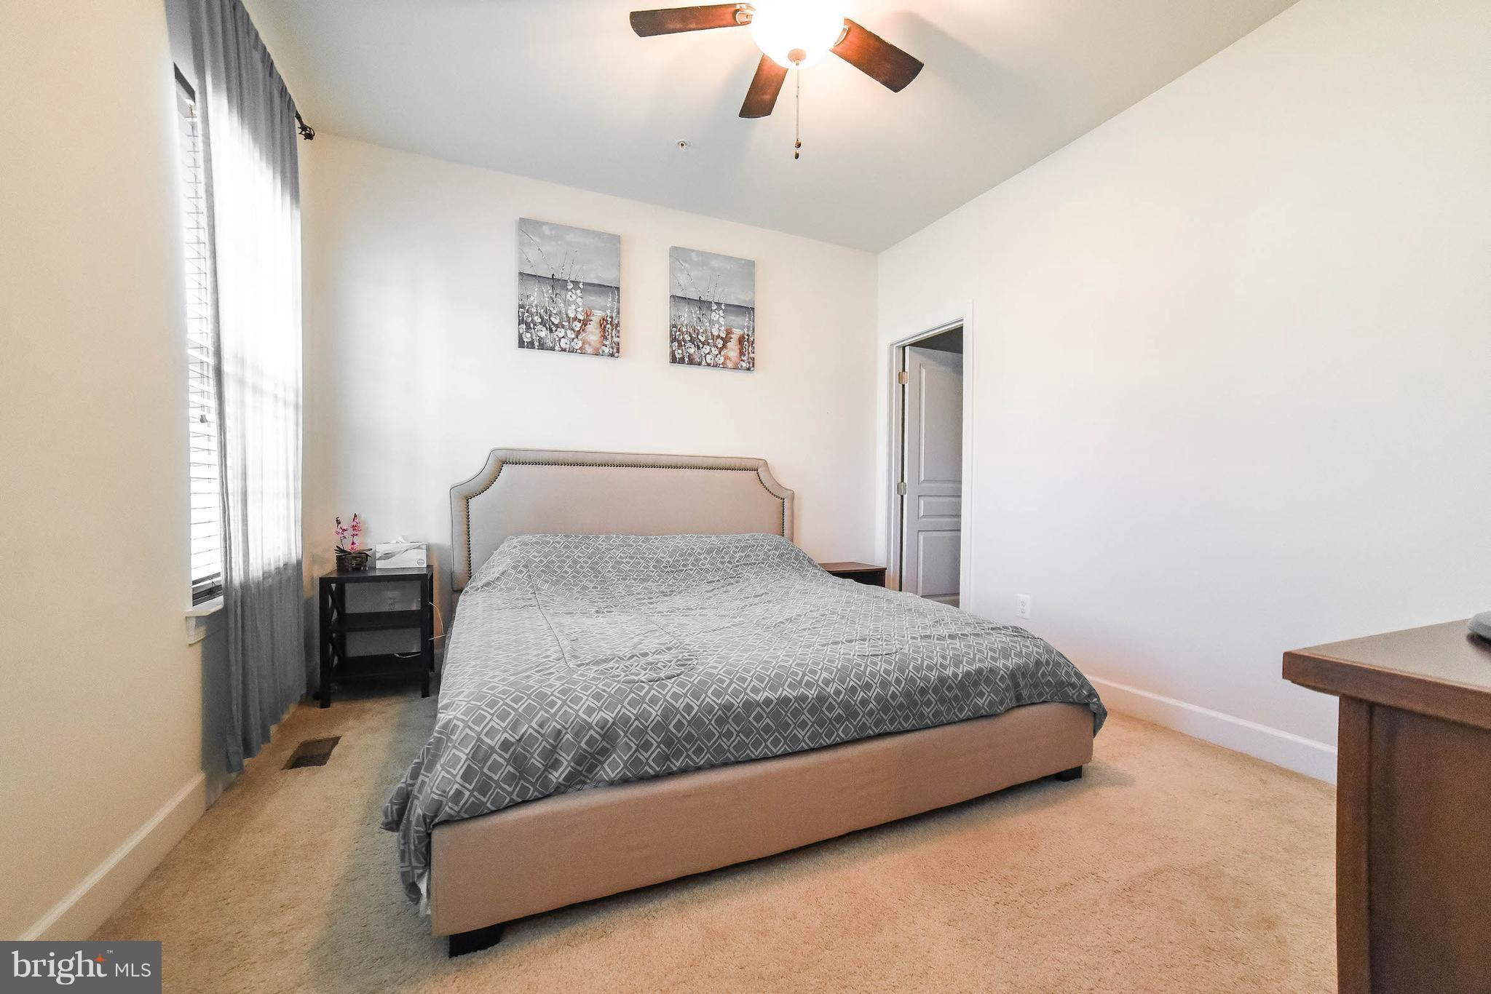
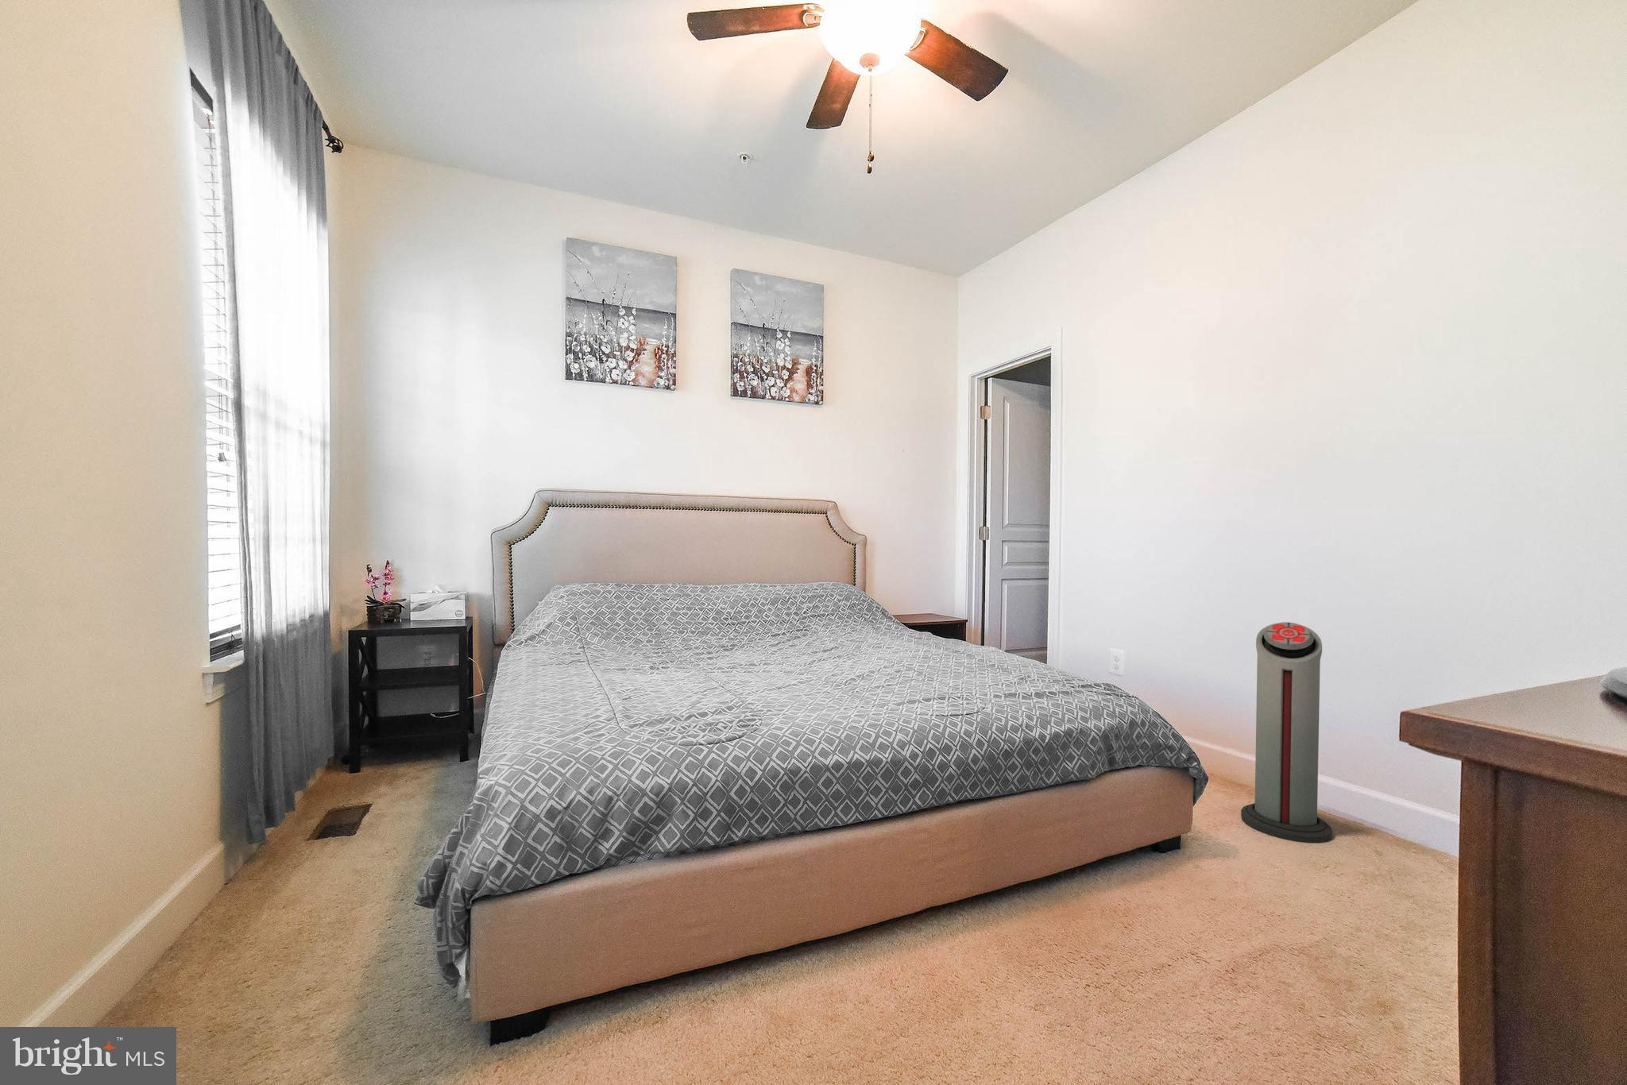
+ air purifier (1286, 724)
